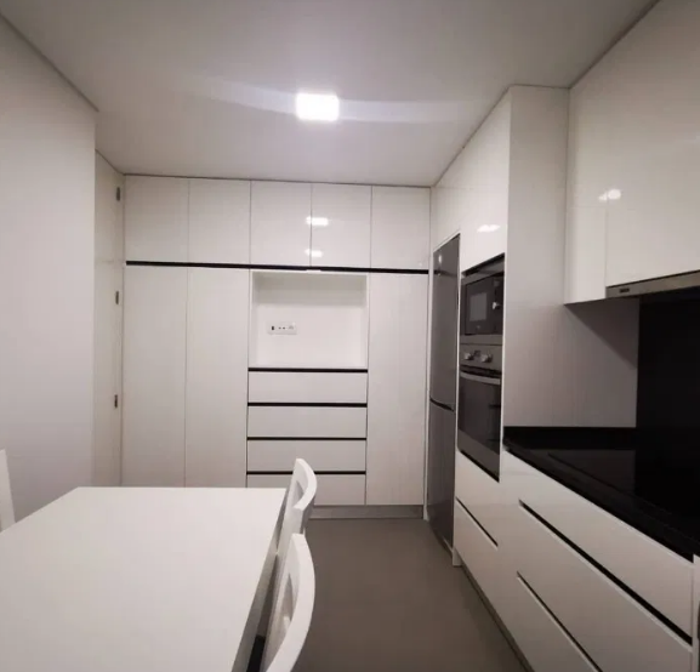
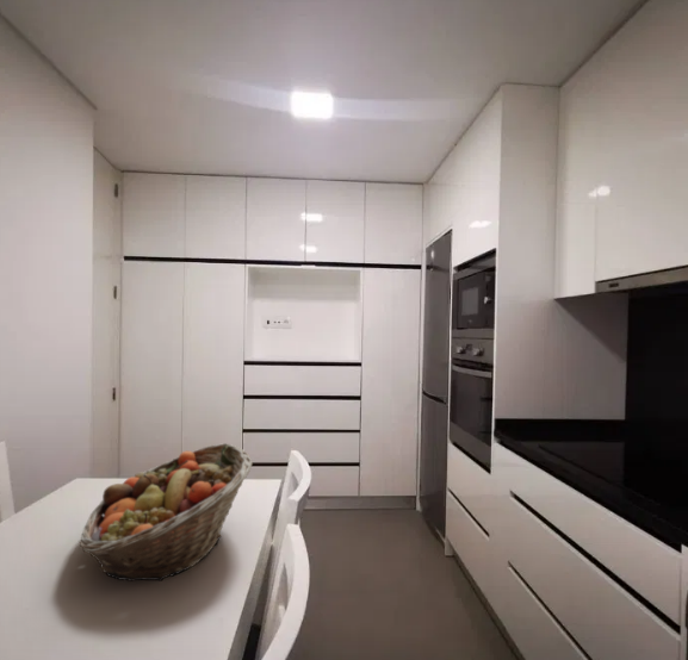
+ fruit basket (172, 502)
